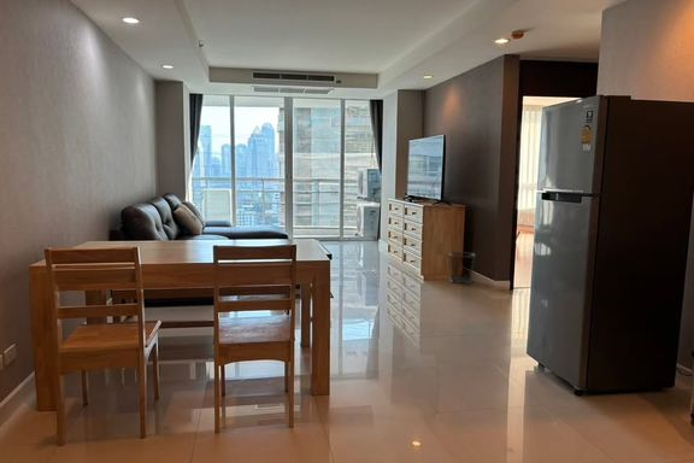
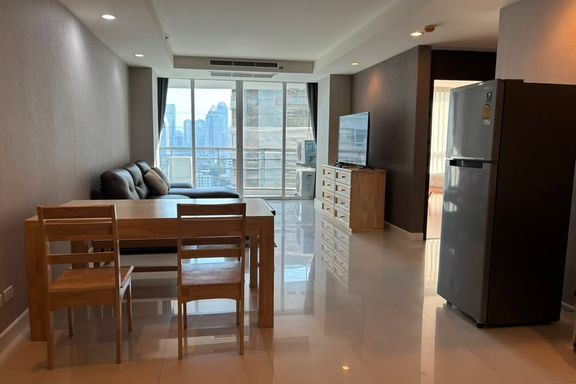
- waste bin (460, 268)
